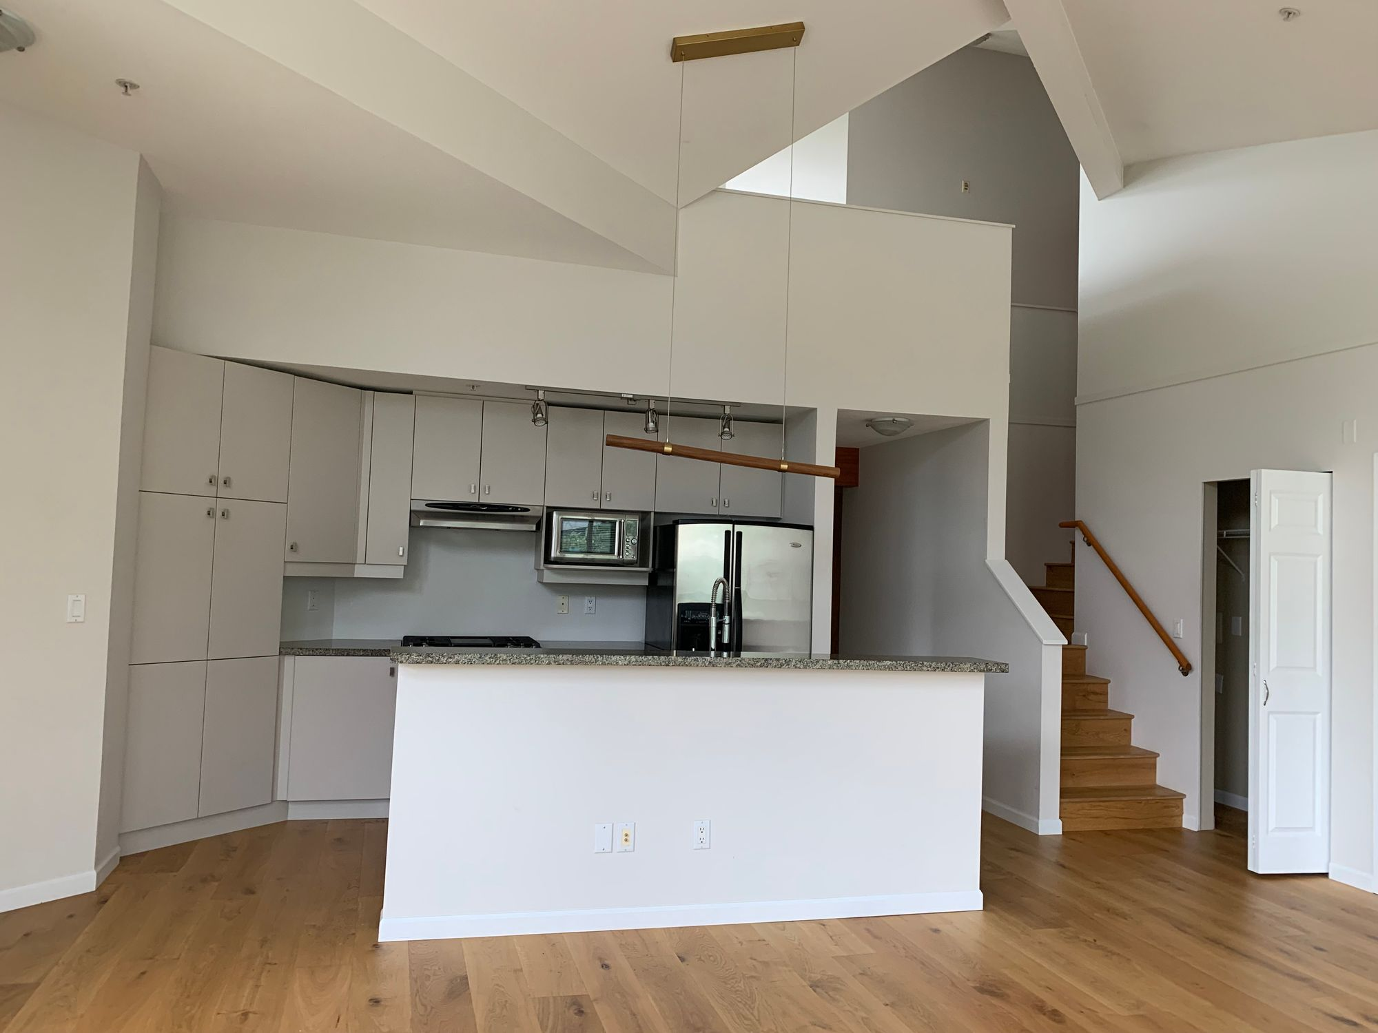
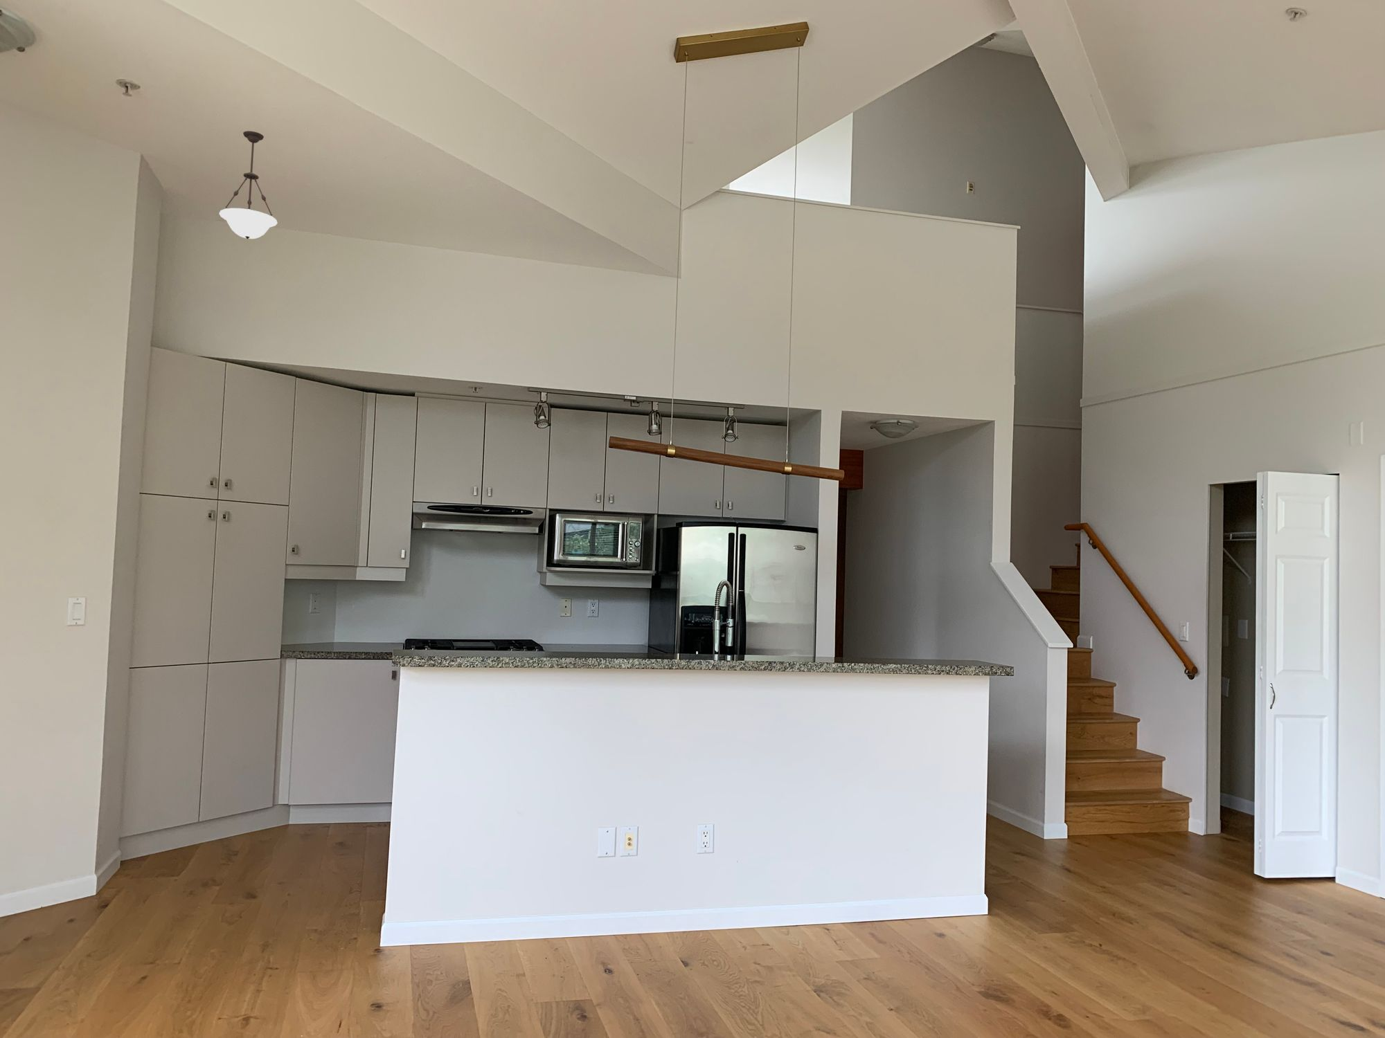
+ pendant light (250, 186)
